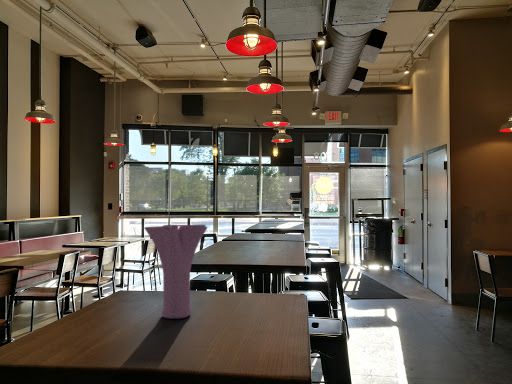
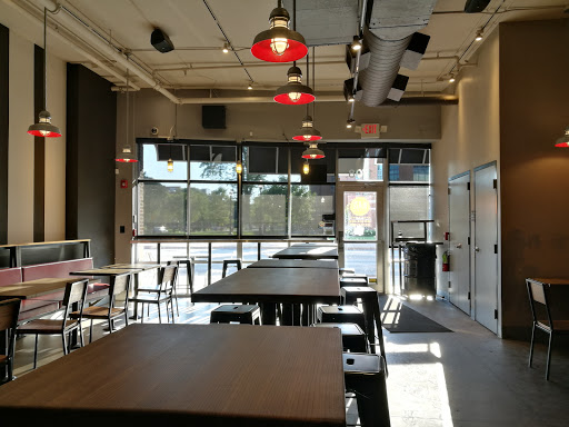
- vase (177, 269)
